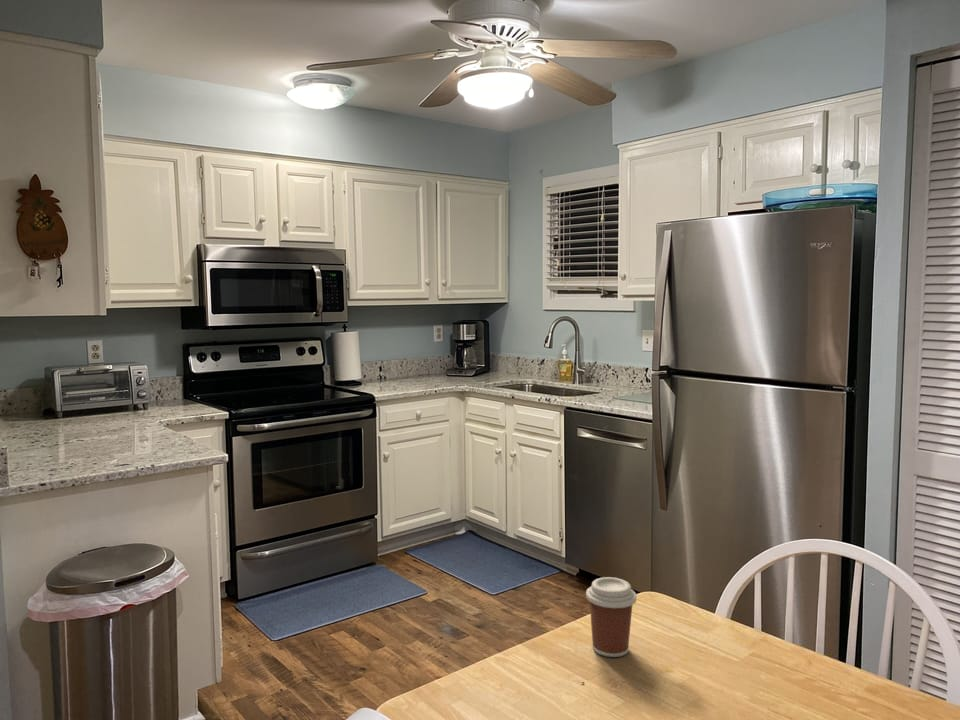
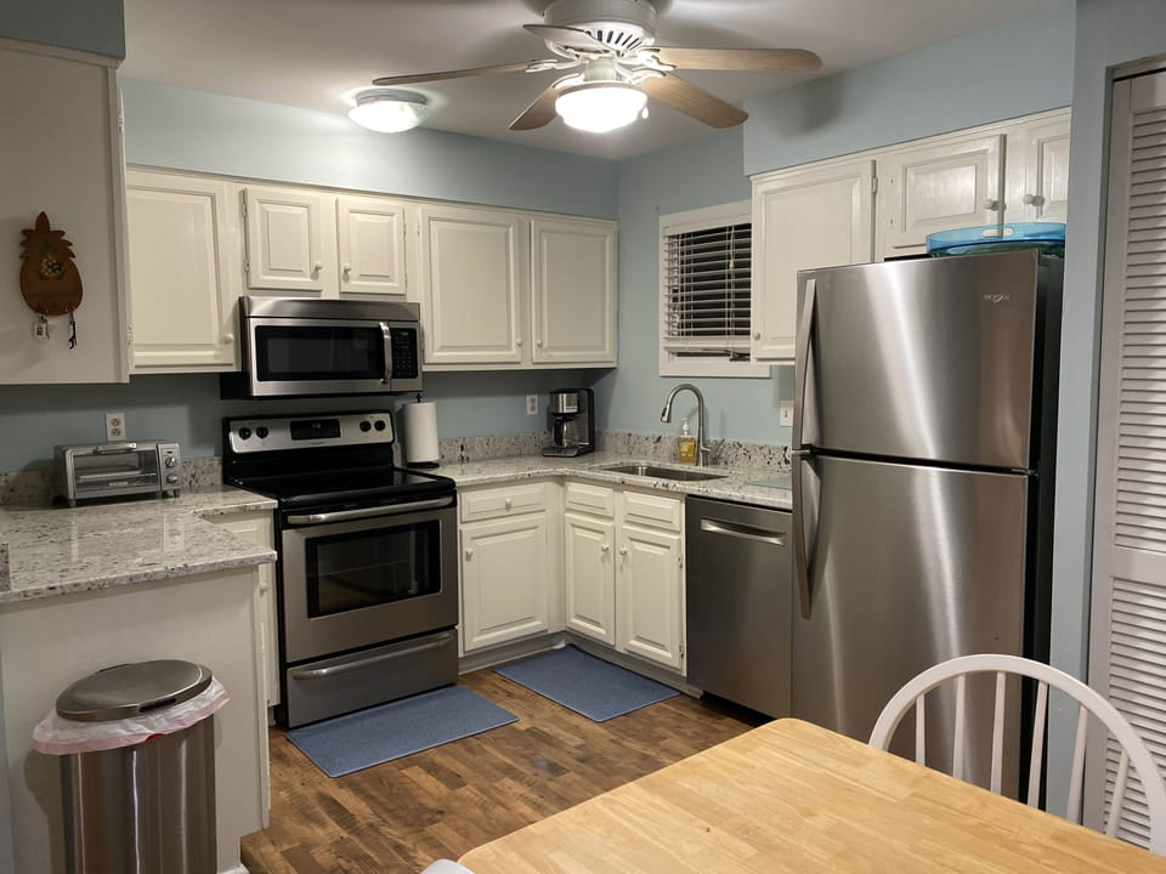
- coffee cup (610, 616)
